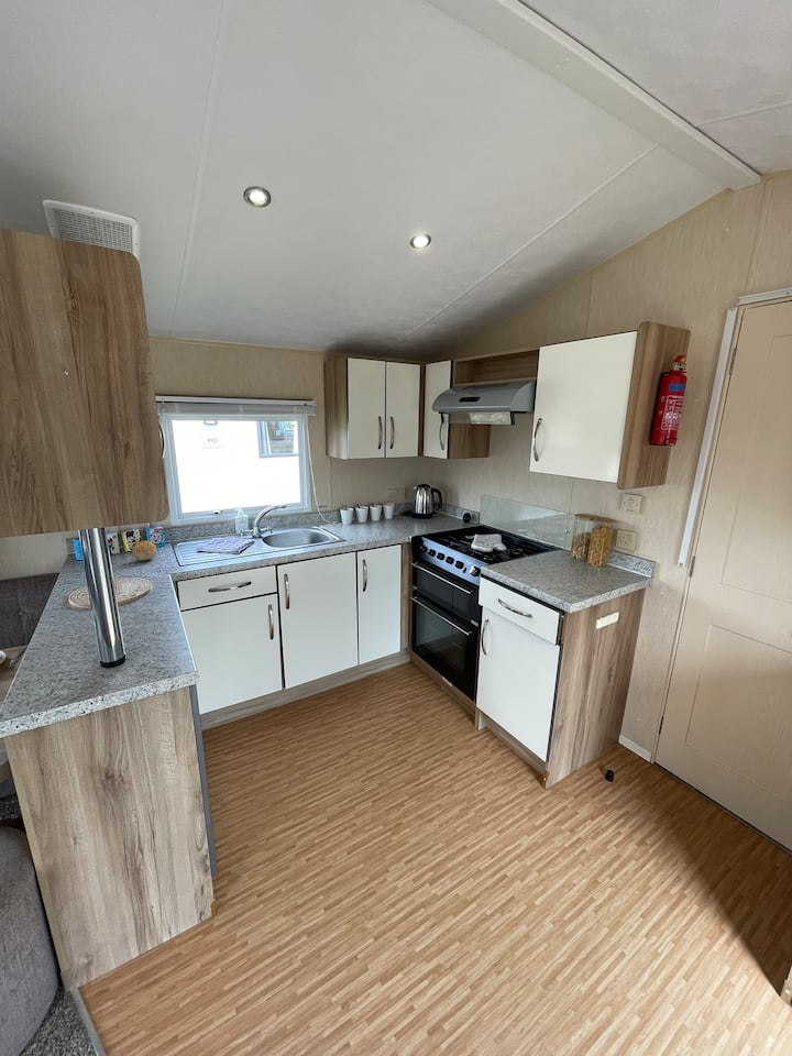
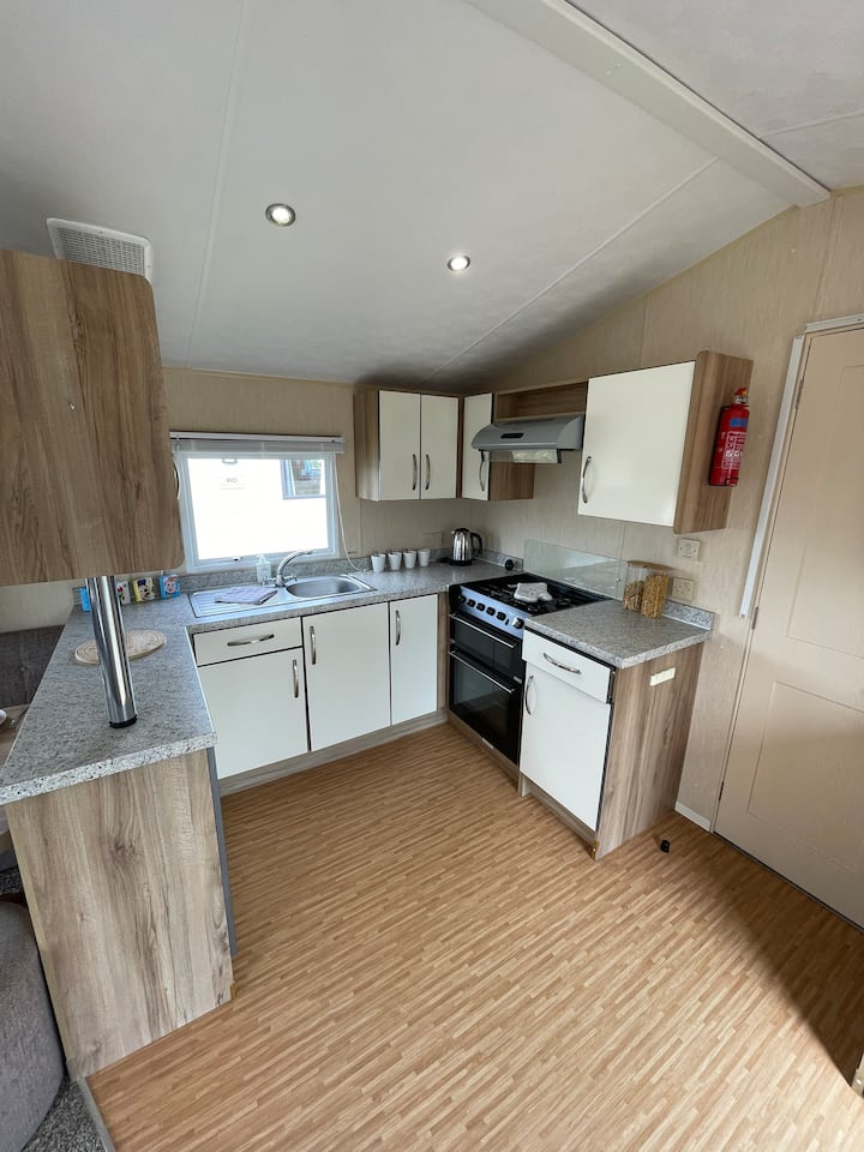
- fruit (144, 550)
